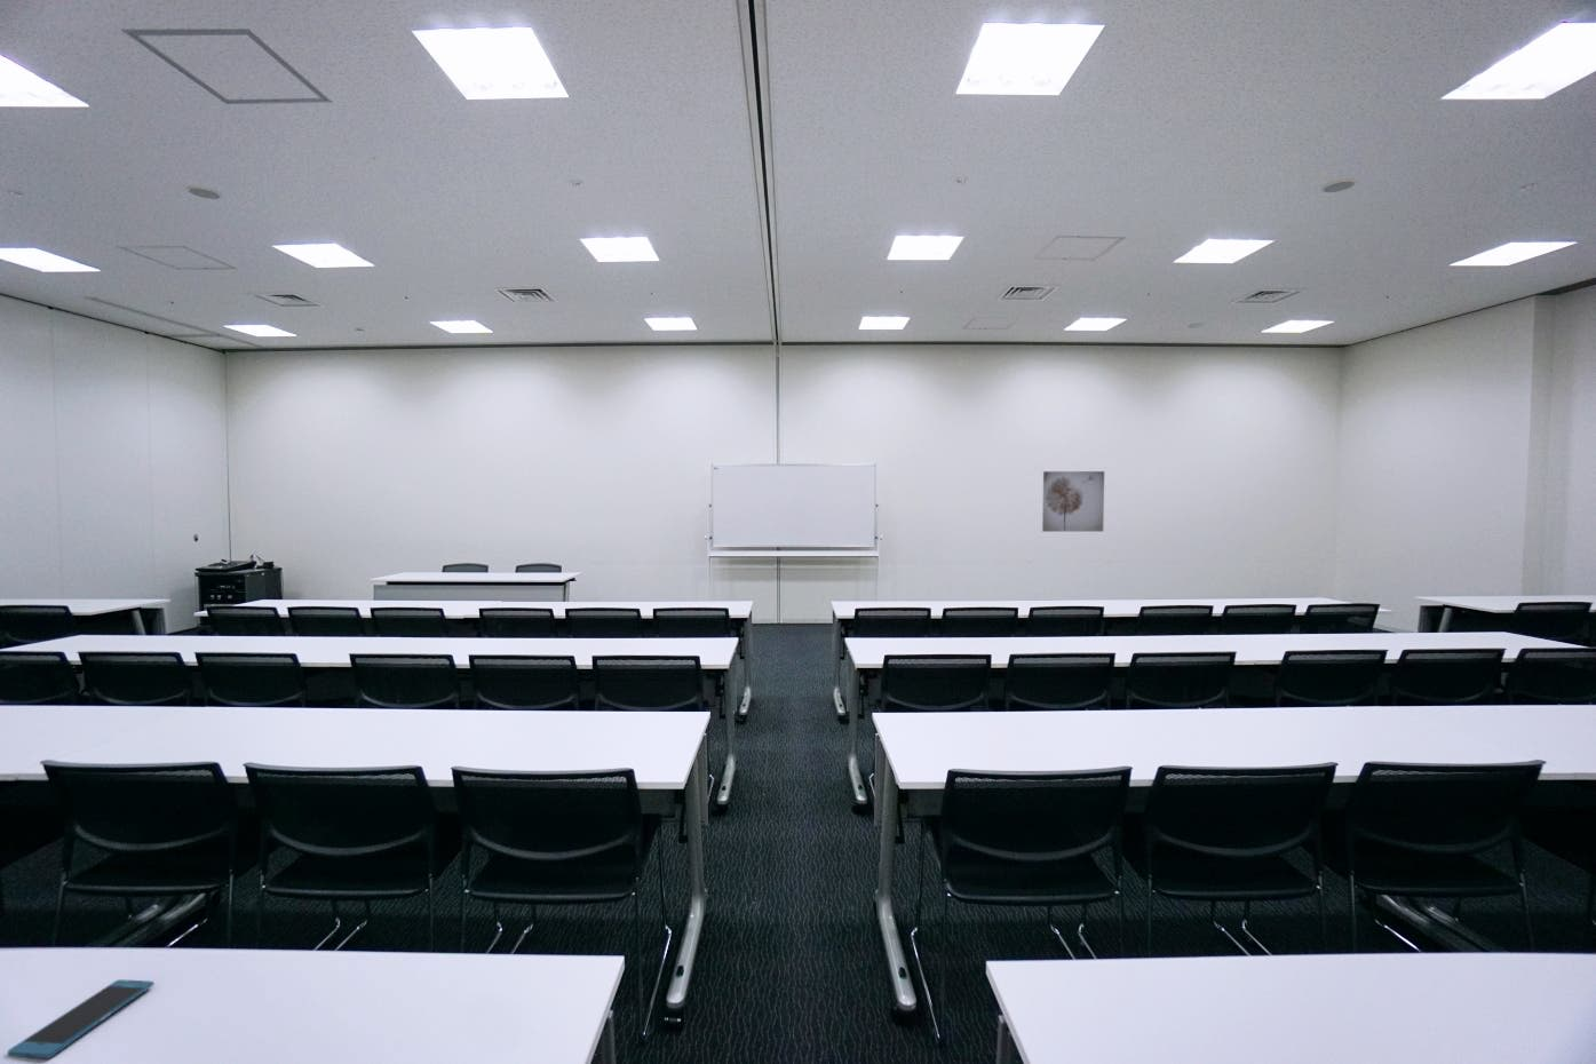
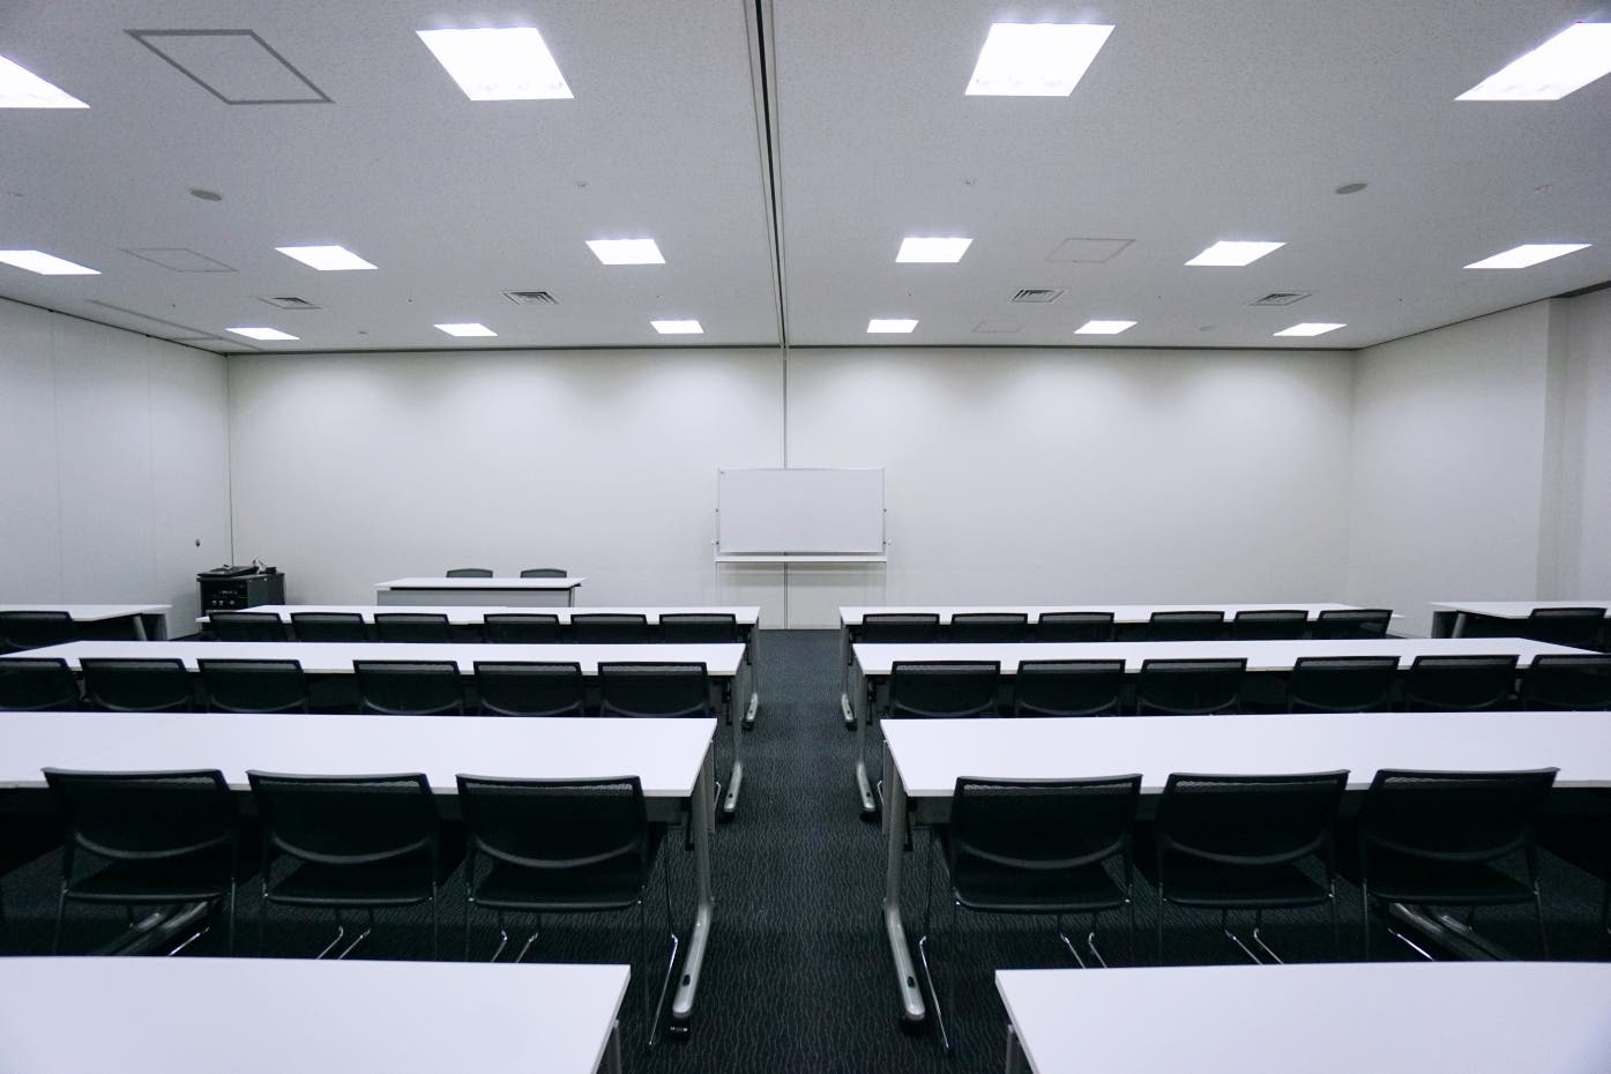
- smartphone (86, 1015)
- wall art (1074, 501)
